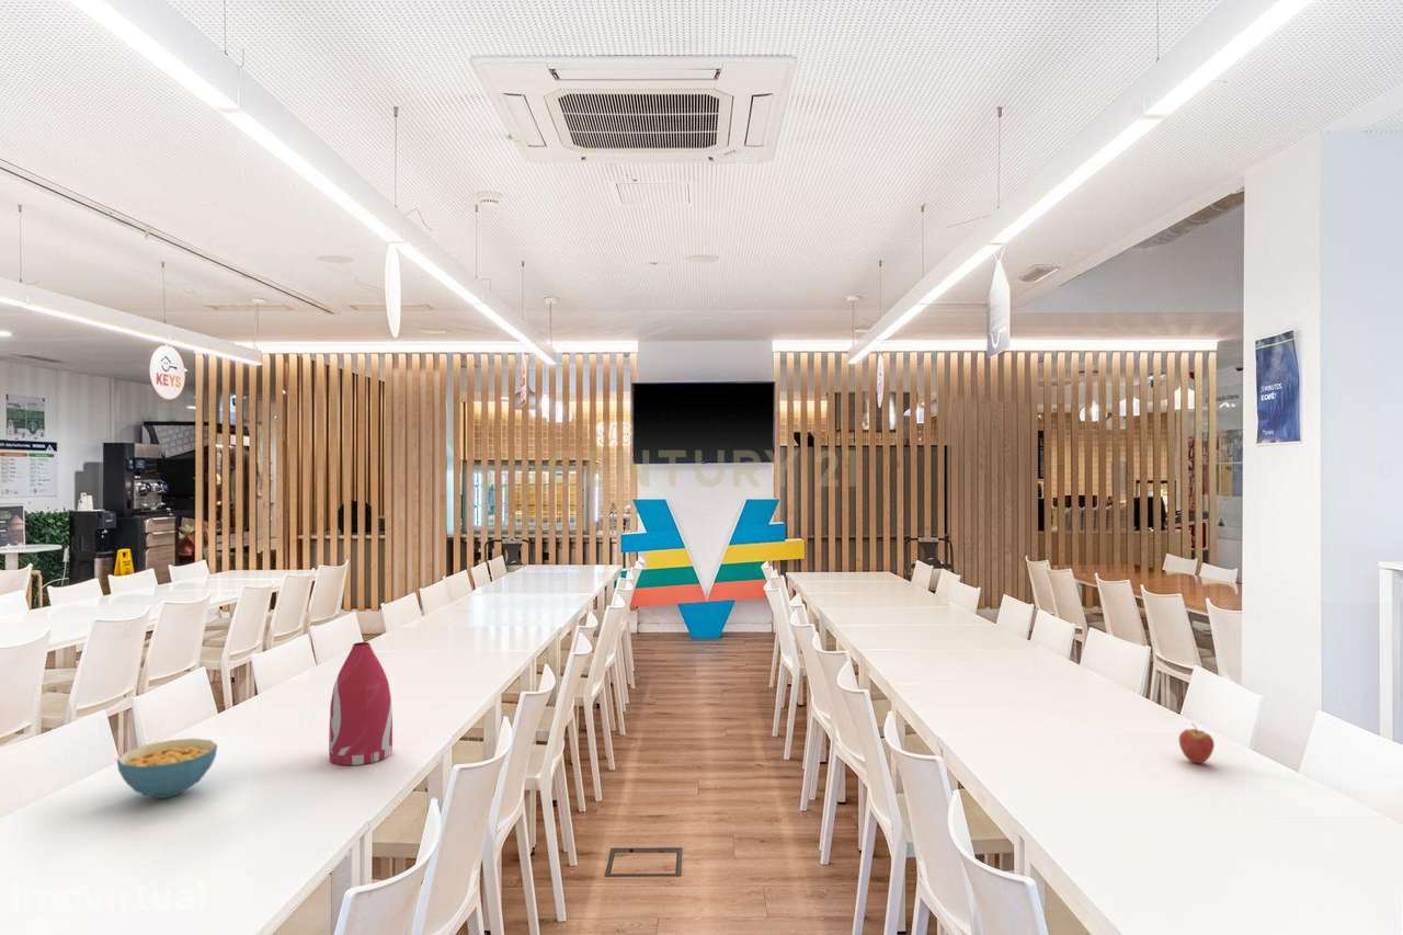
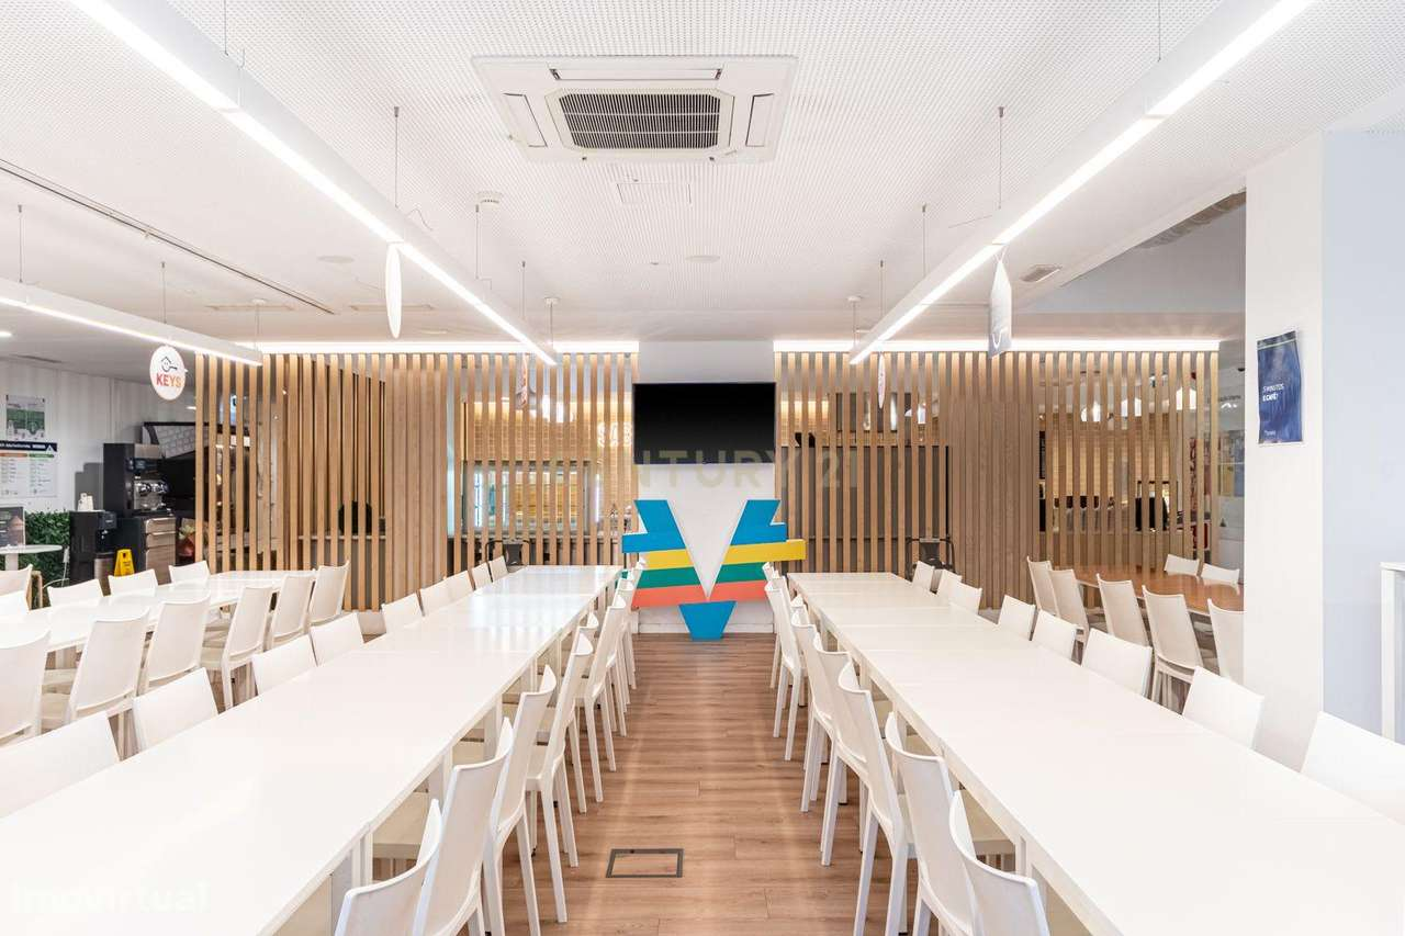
- cereal bowl (168, 772)
- bottle (361, 699)
- fruit (1196, 742)
